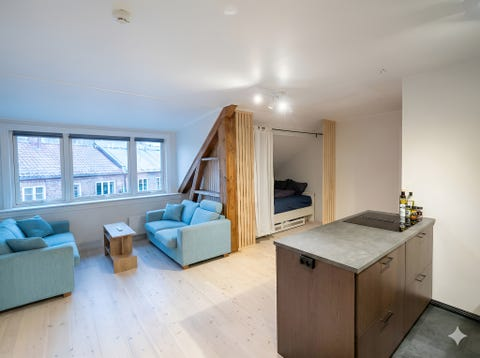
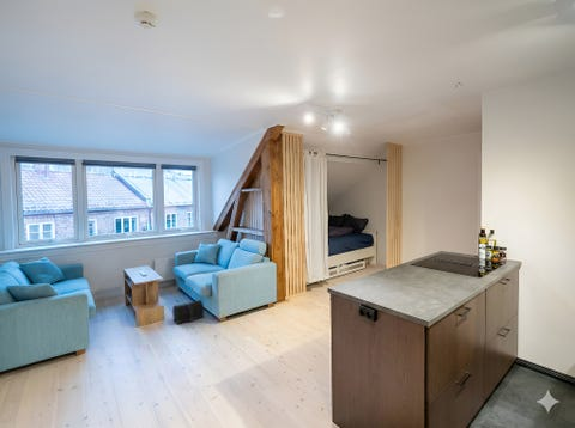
+ treasure chest (188, 311)
